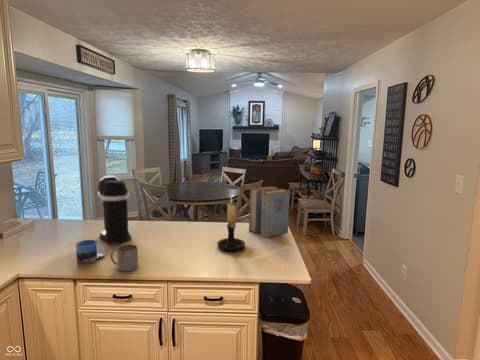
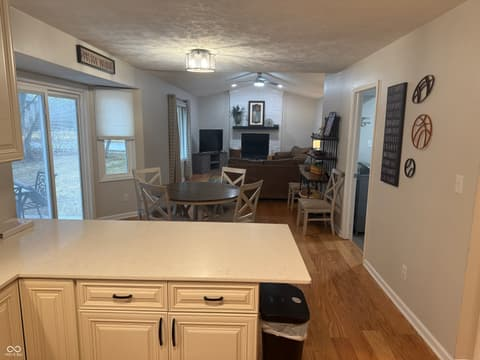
- candle holder (231, 220)
- book (269, 210)
- mug (124, 257)
- coffee maker (113, 207)
- mug (86, 250)
